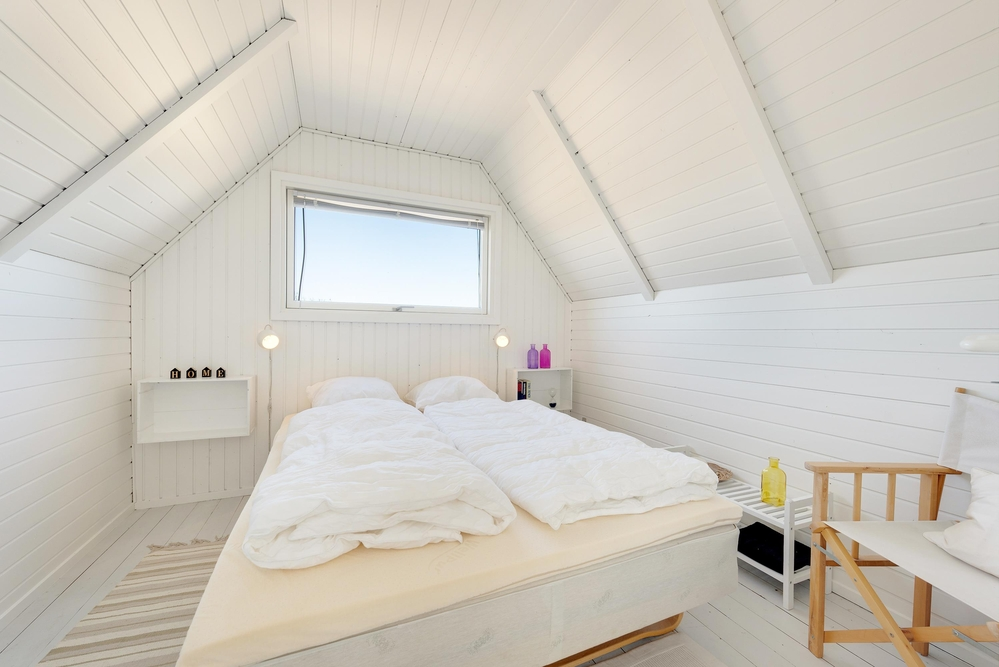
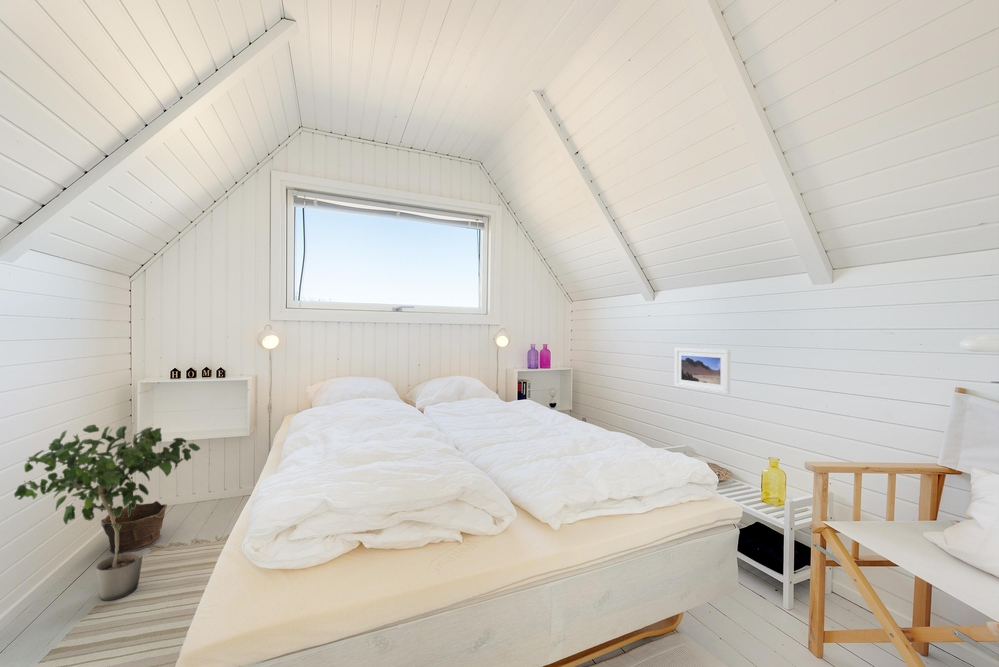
+ potted plant (113, 512)
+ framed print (700, 369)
+ clay pot (135, 519)
